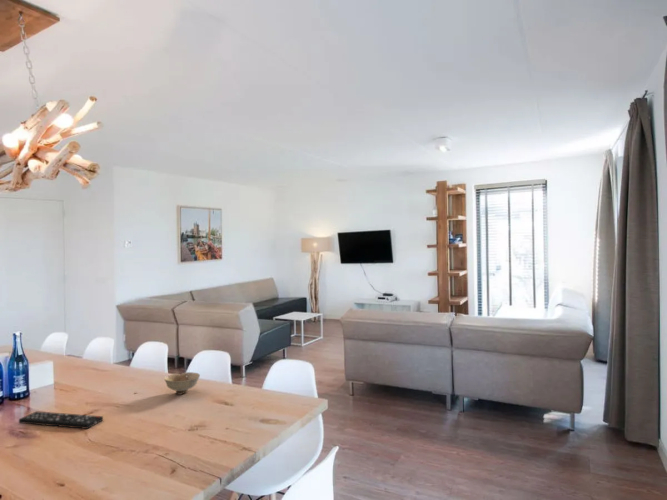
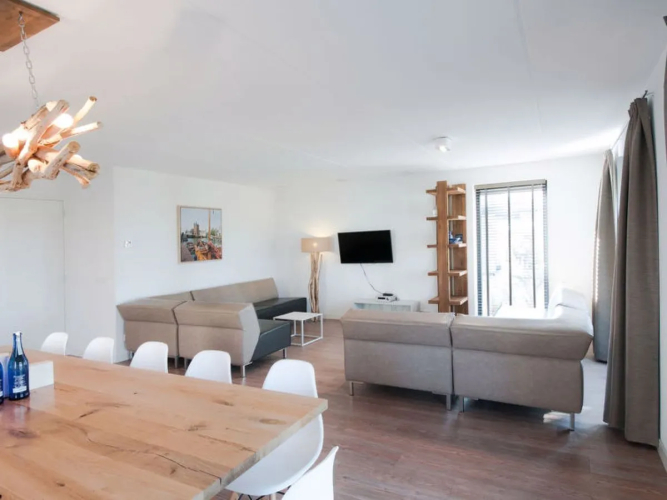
- remote control (61, 419)
- bowl (182, 383)
